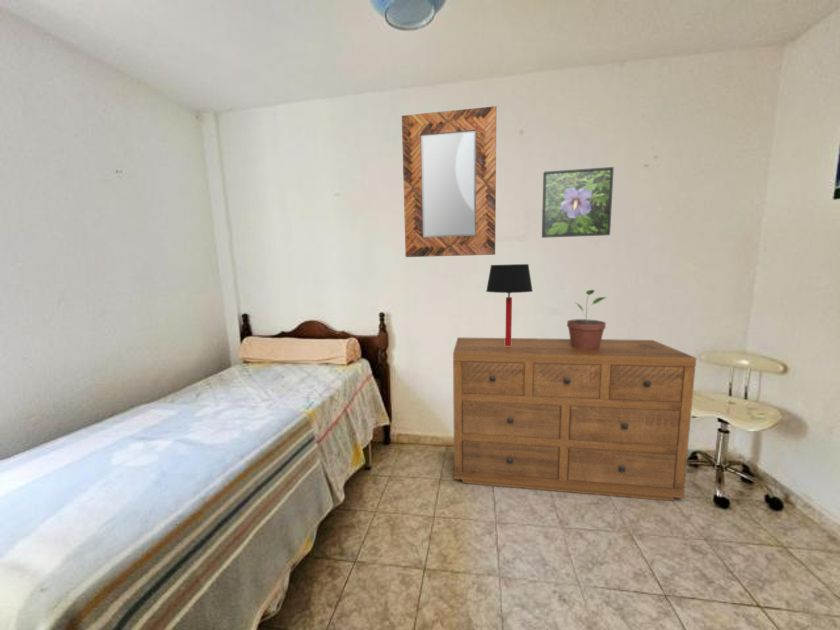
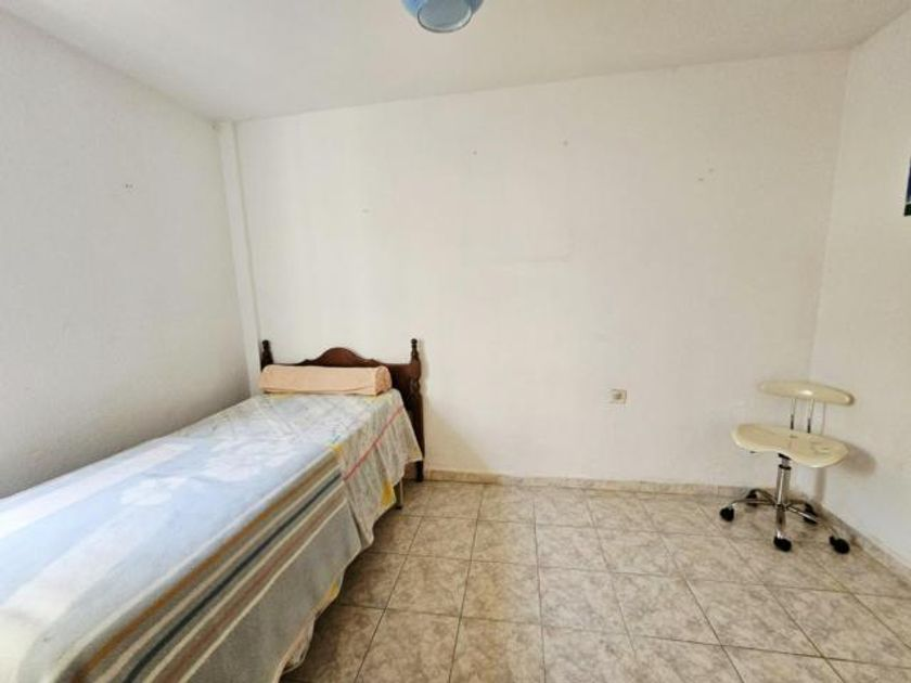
- dresser (556, 410)
- potted plant (586, 317)
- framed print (576, 203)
- table lamp (508, 305)
- home mirror (448, 186)
